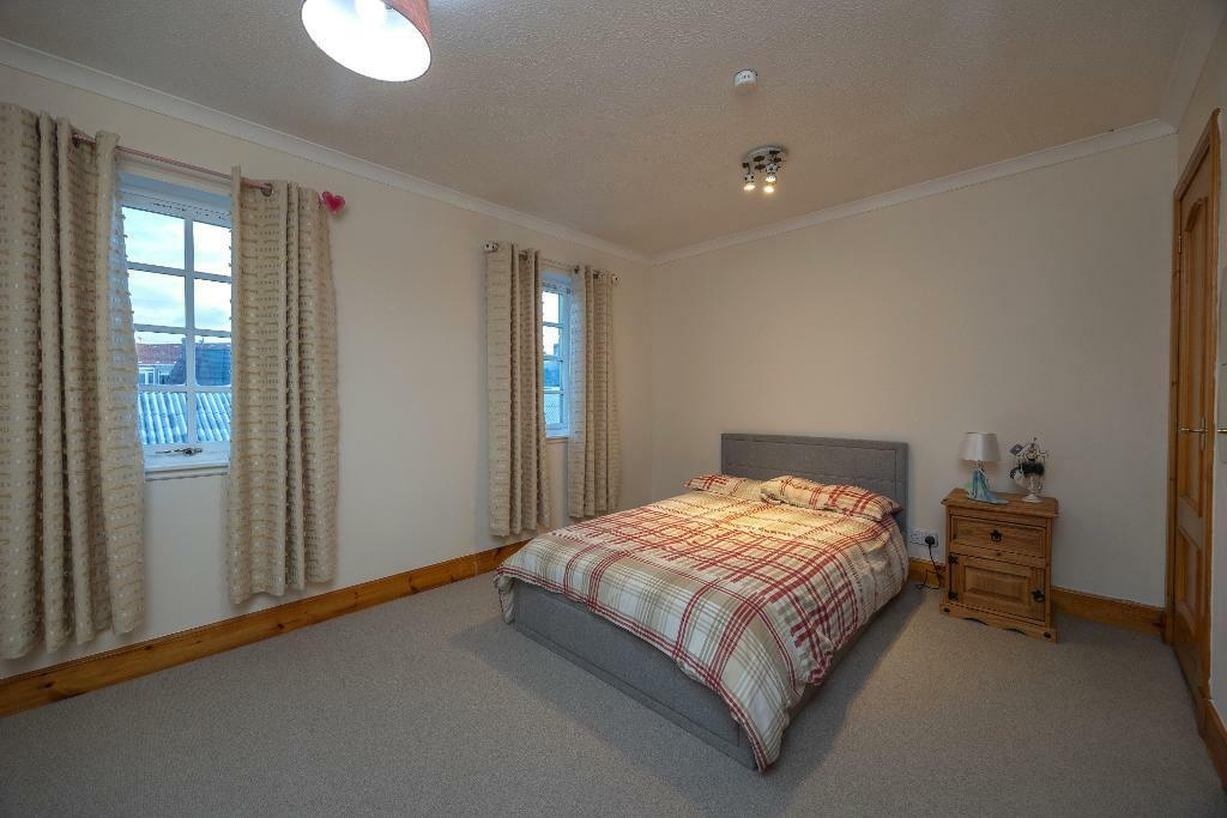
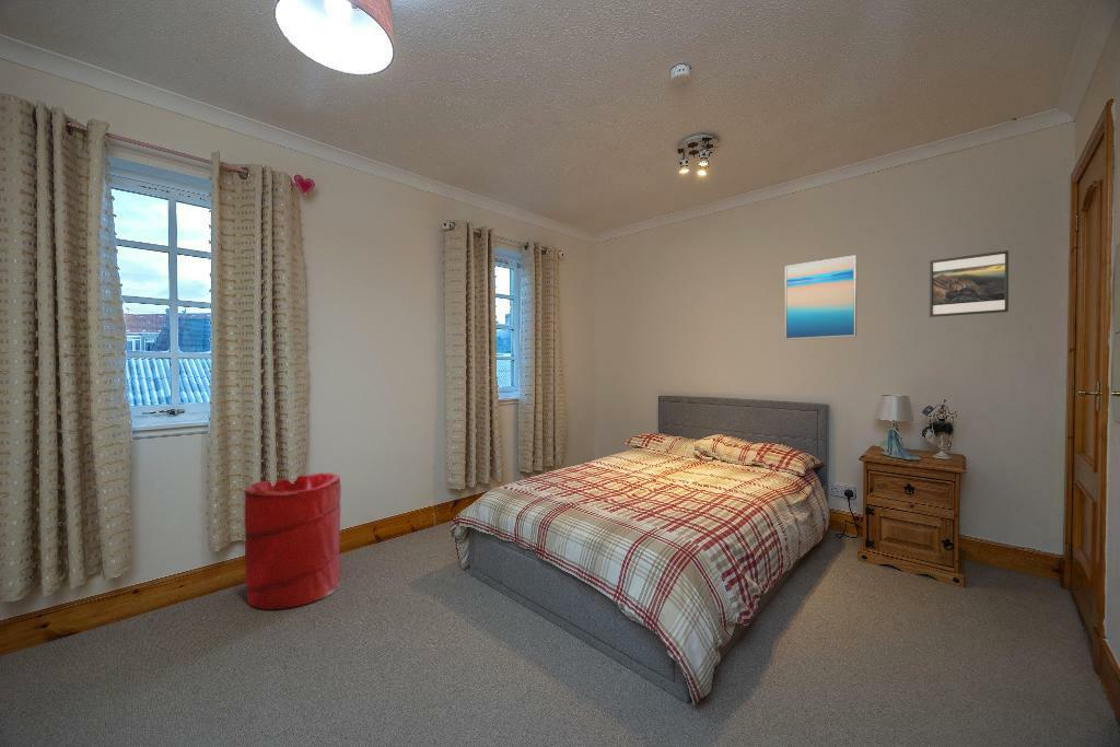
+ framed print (967, 284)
+ laundry hamper (294, 533)
+ wall art (819, 300)
